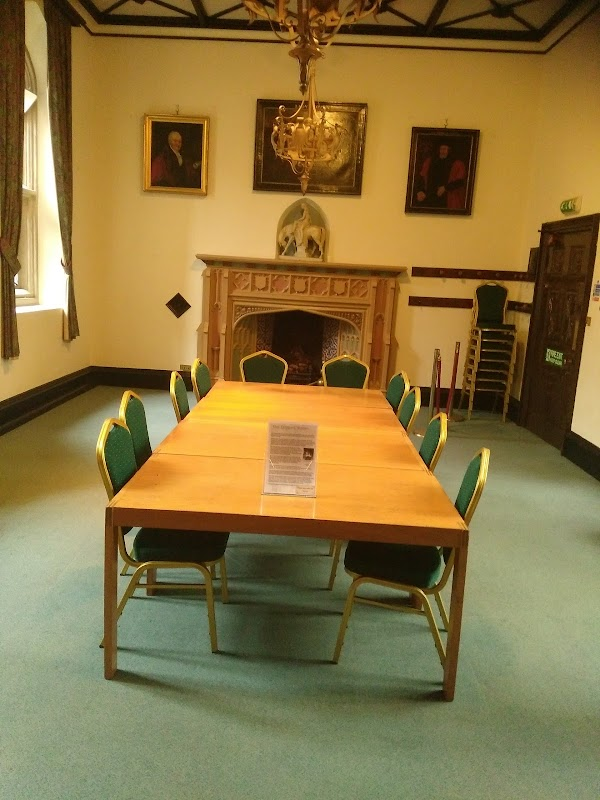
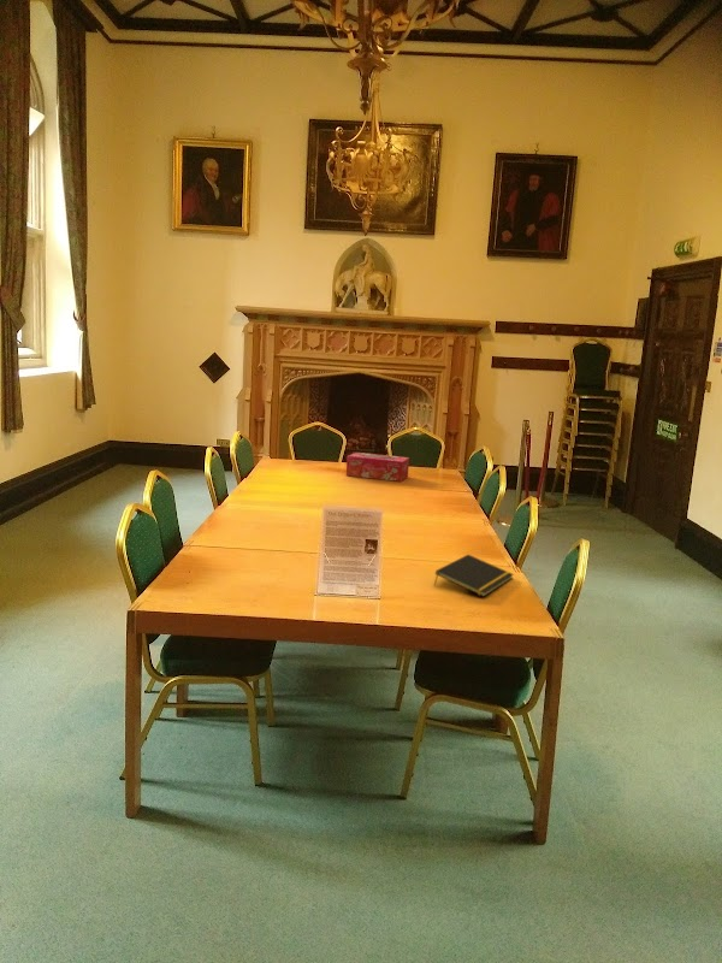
+ tissue box (378, 466)
+ notepad (475, 574)
